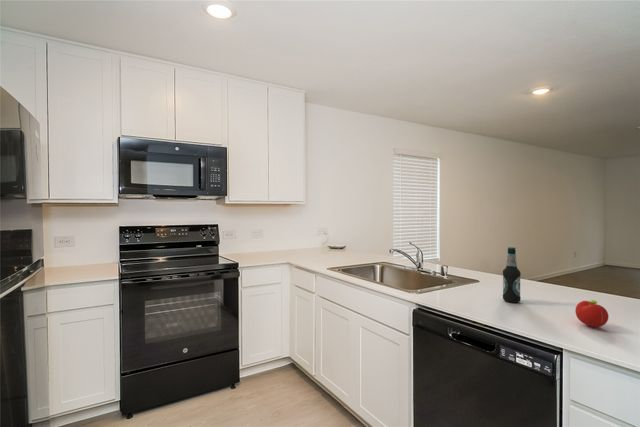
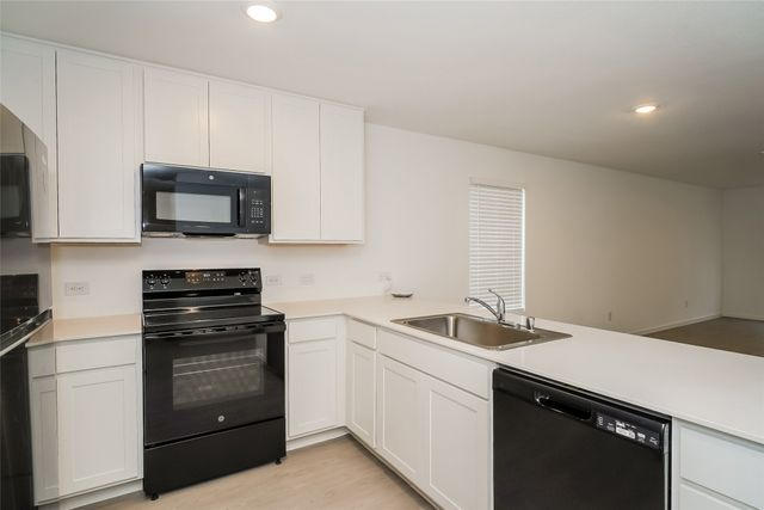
- bottle (511, 274)
- fruit (591, 312)
